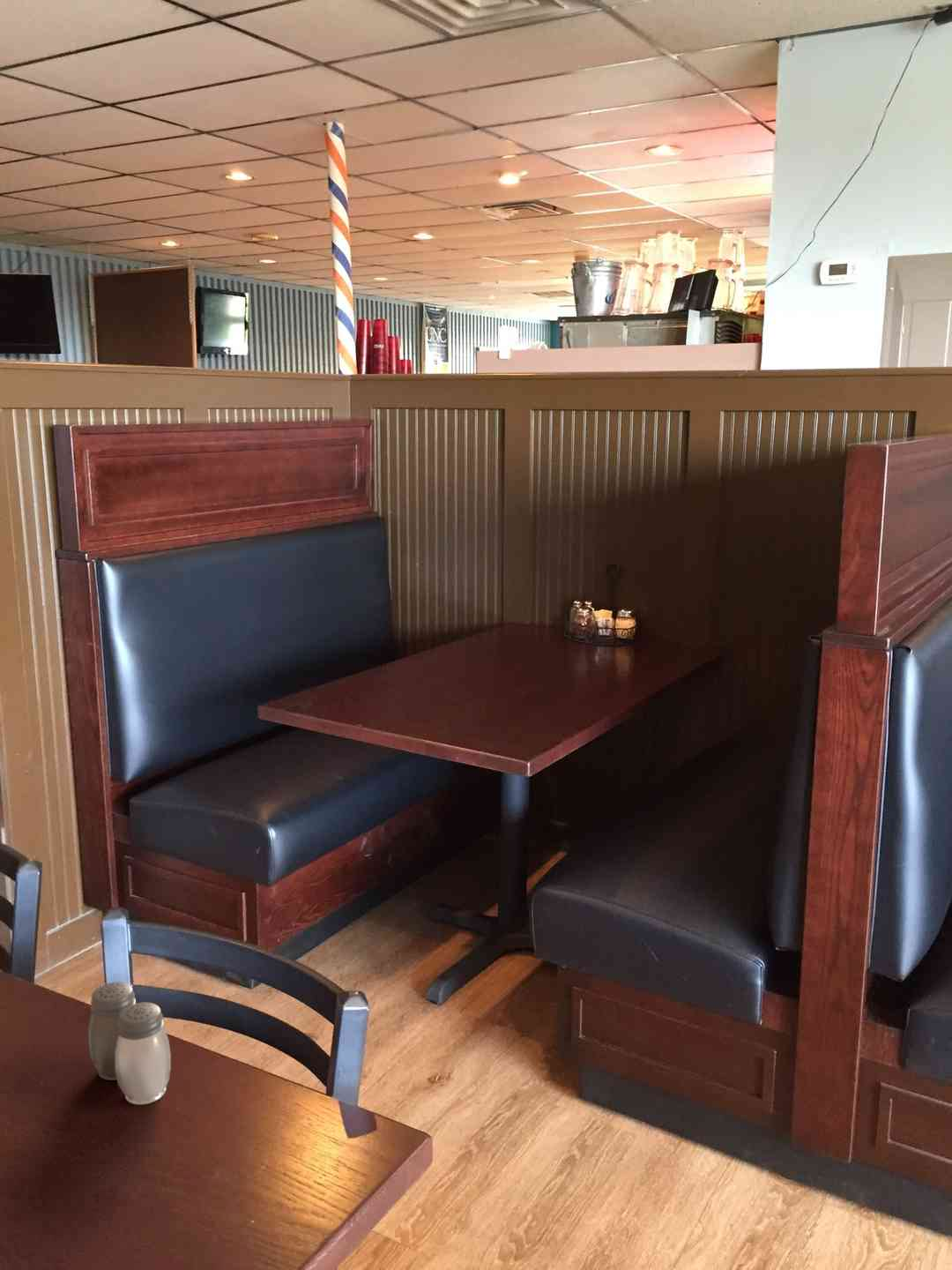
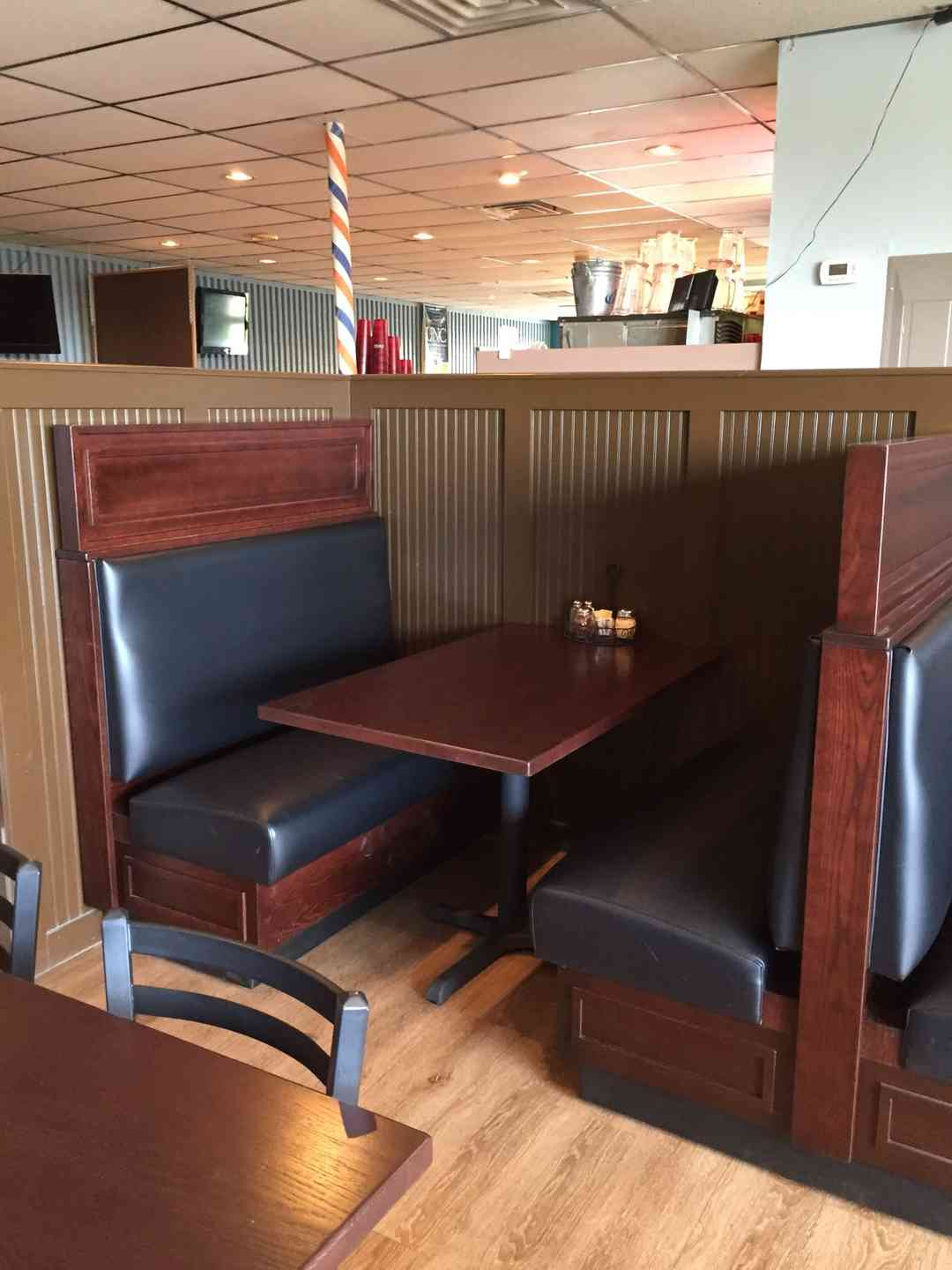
- salt and pepper shaker (128, 1040)
